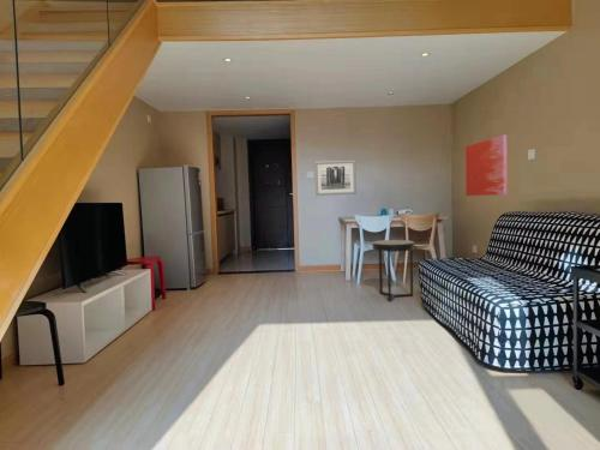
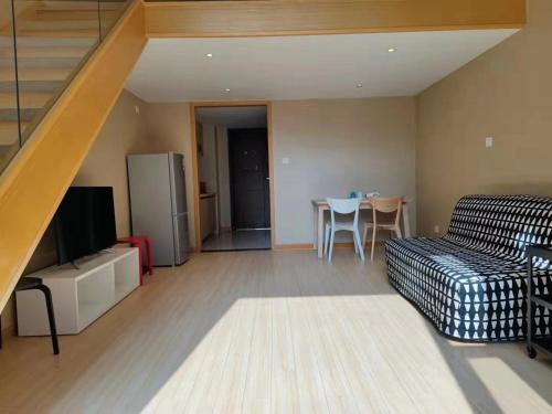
- side table (389, 269)
- wall art (484, 168)
- wall art (335, 178)
